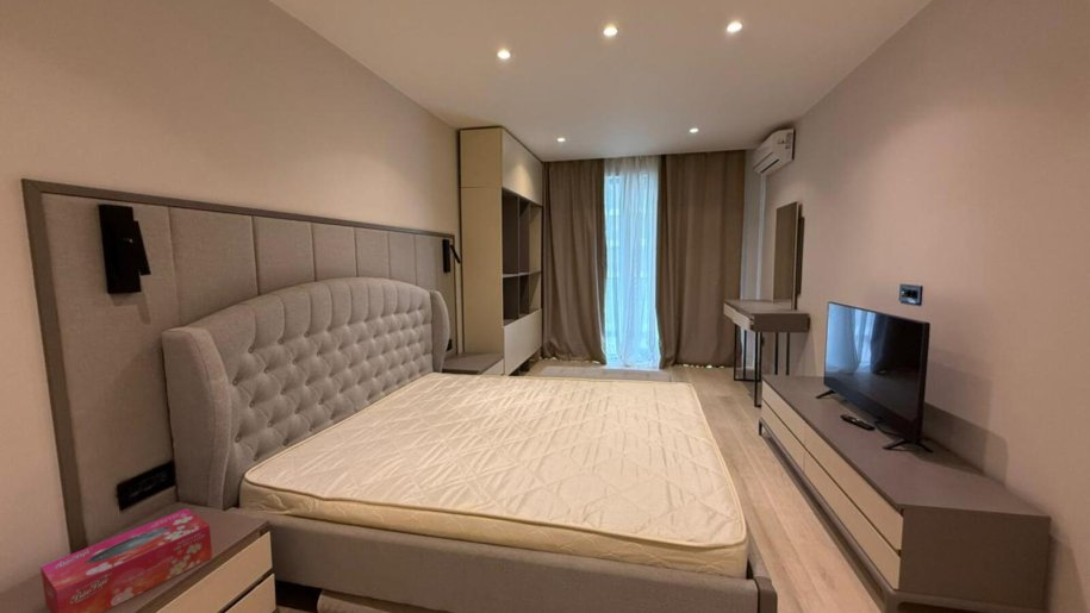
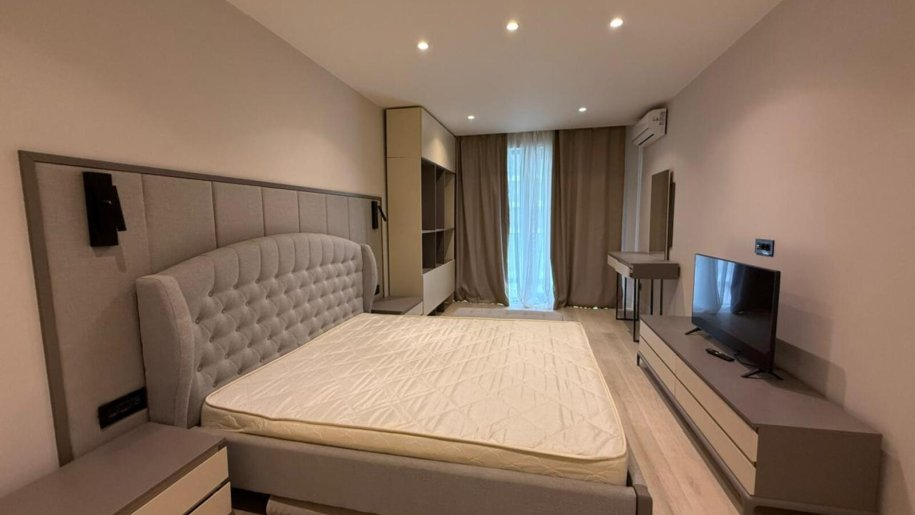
- tissue box (132, 561)
